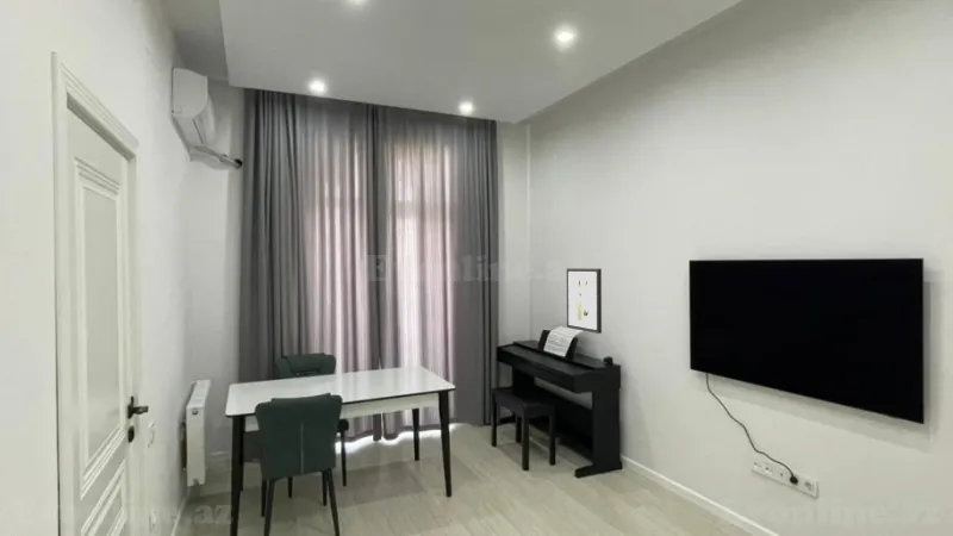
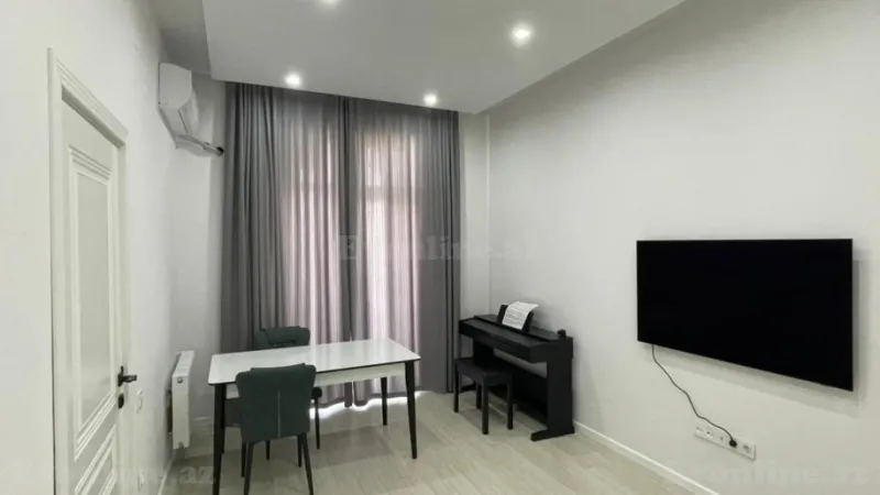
- wall art (583, 299)
